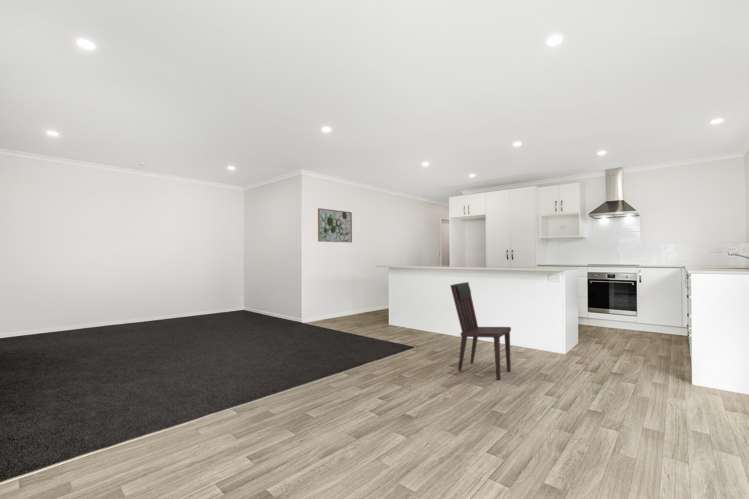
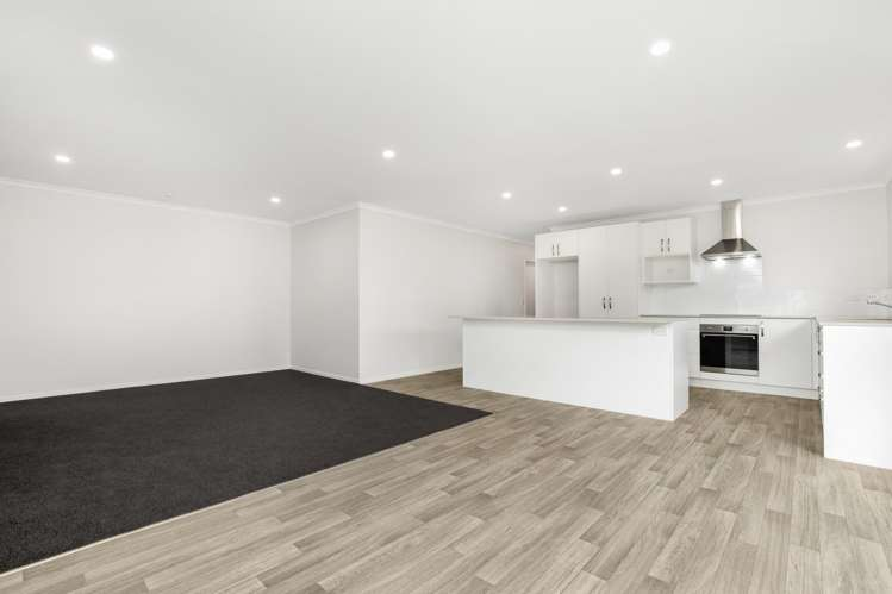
- dining chair (480, 327)
- wall art (336, 226)
